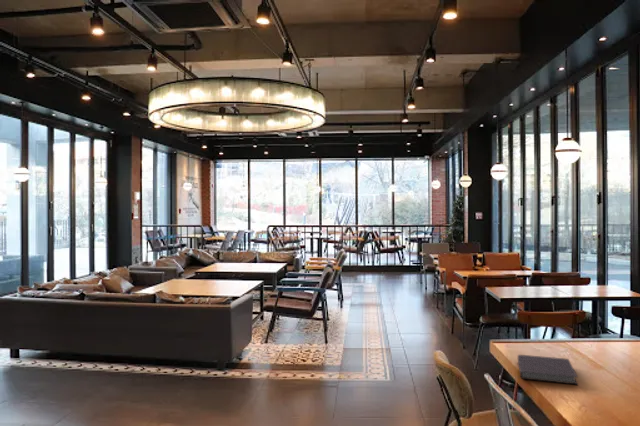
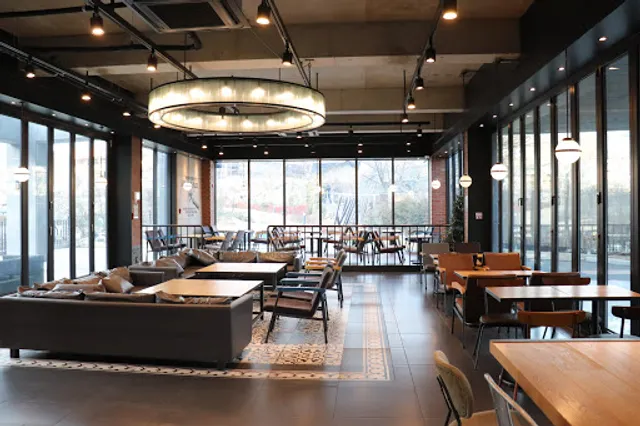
- notebook (545, 368)
